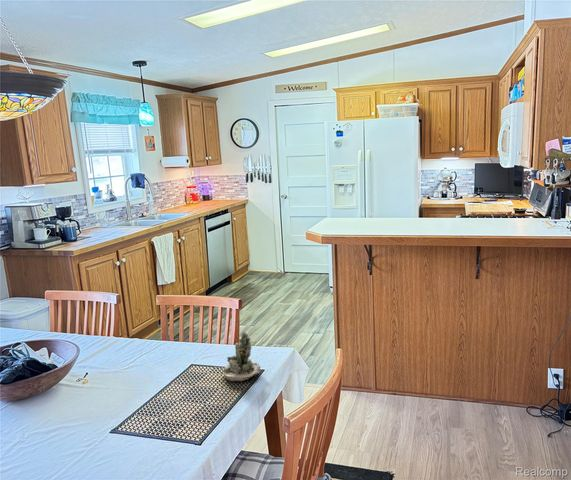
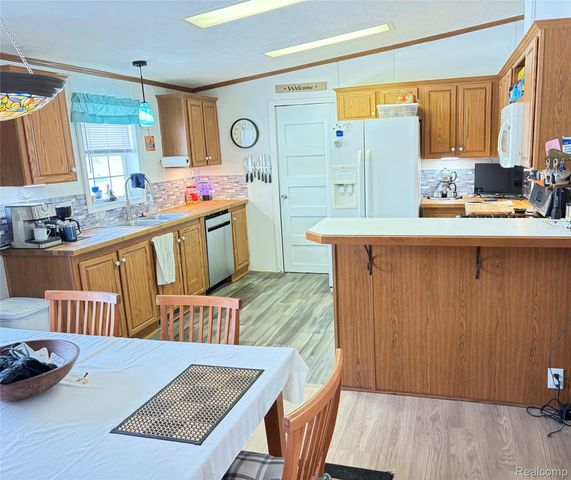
- succulent planter (240, 354)
